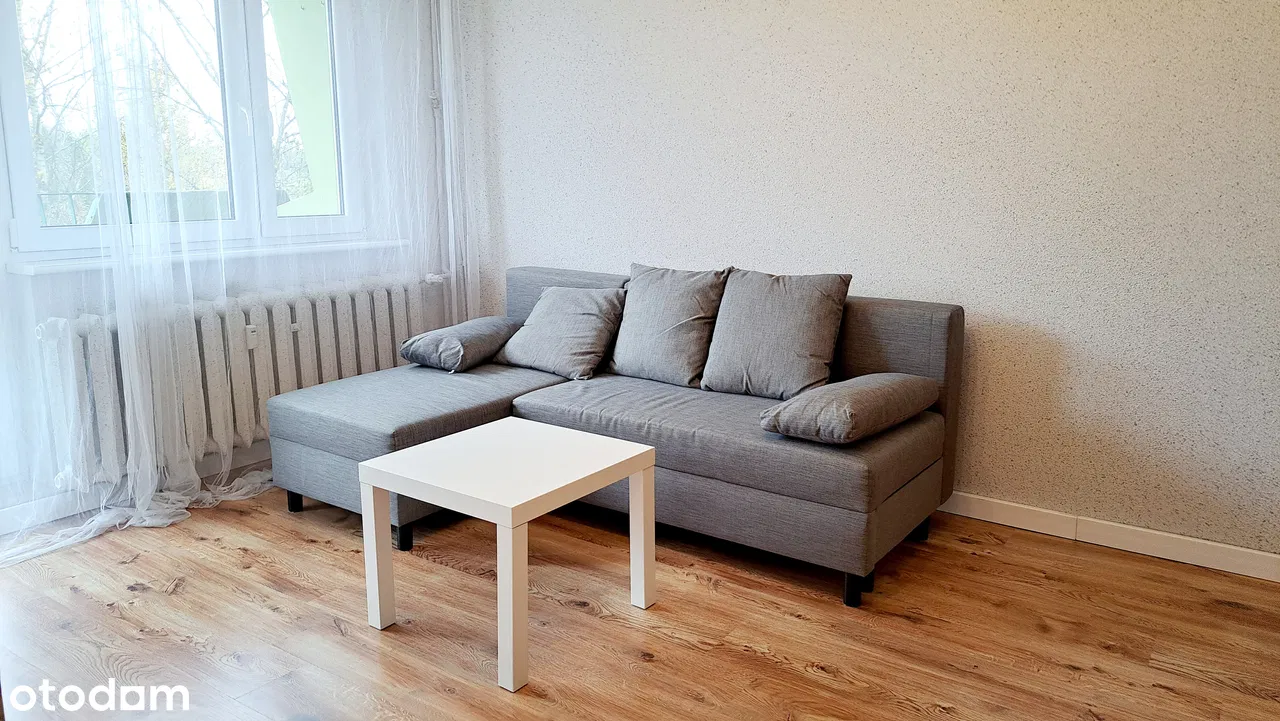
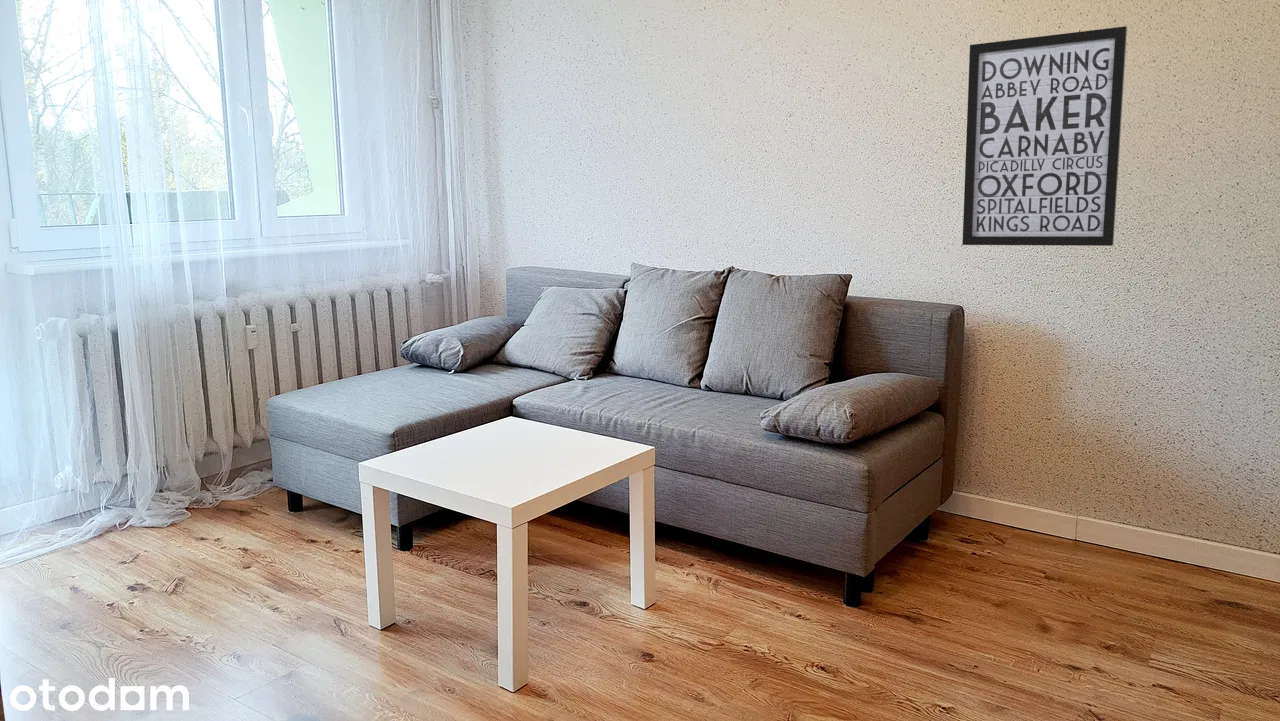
+ wall art (1039, 142)
